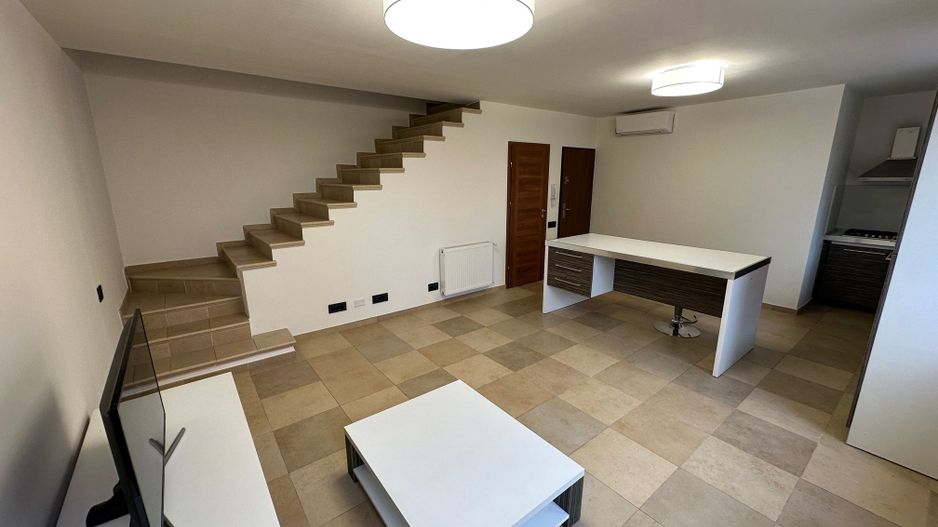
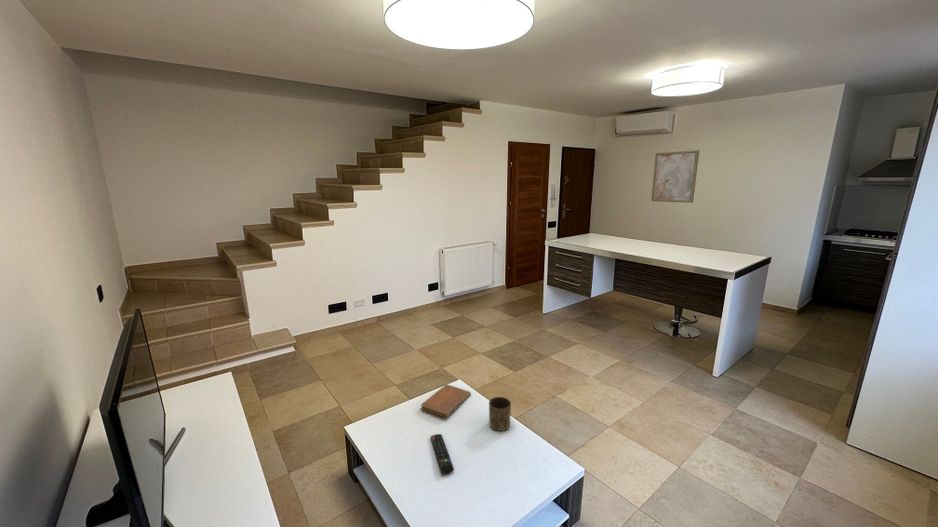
+ cup (499, 413)
+ remote control (441, 452)
+ notebook (446, 400)
+ wall art (673, 177)
